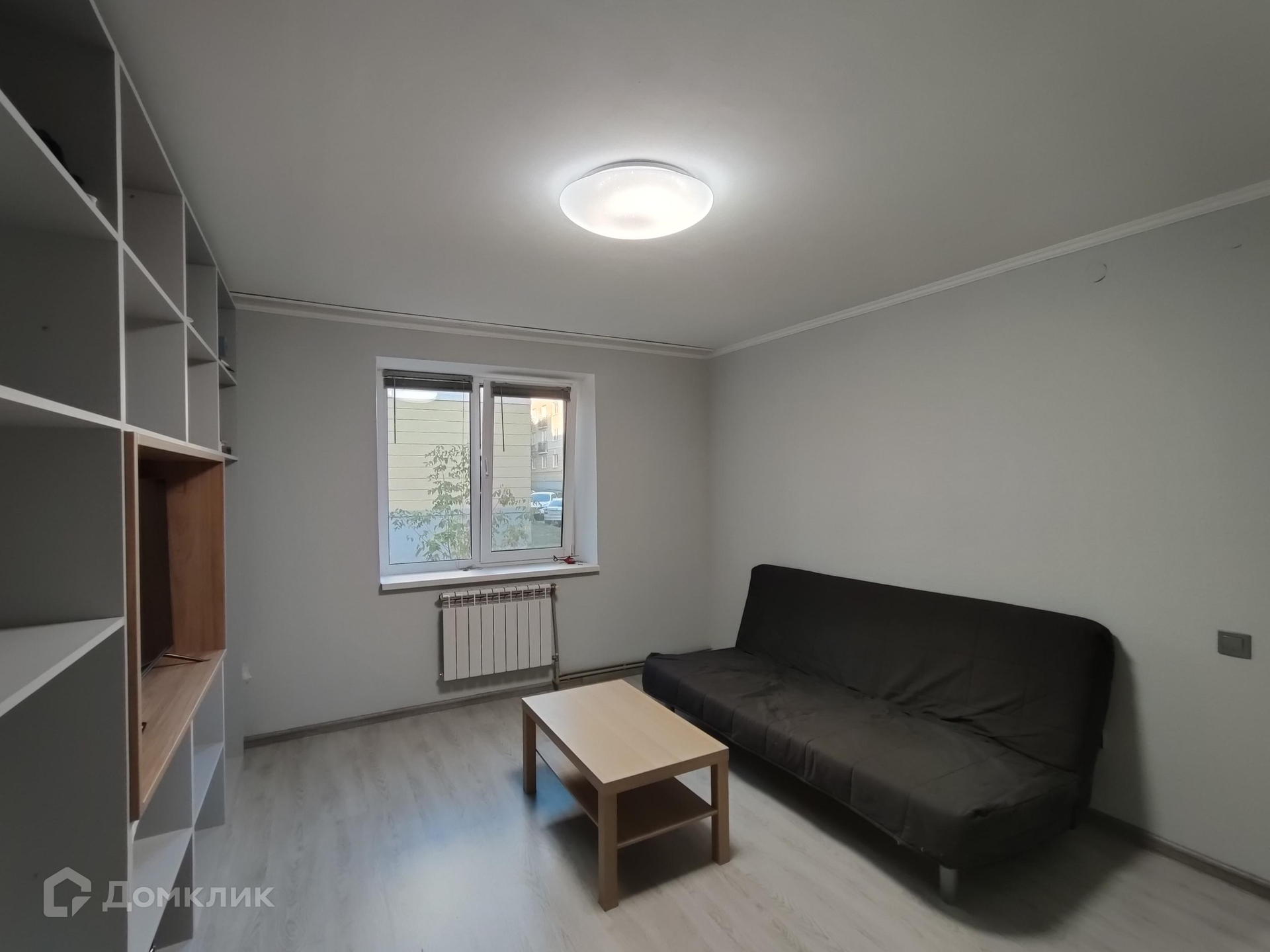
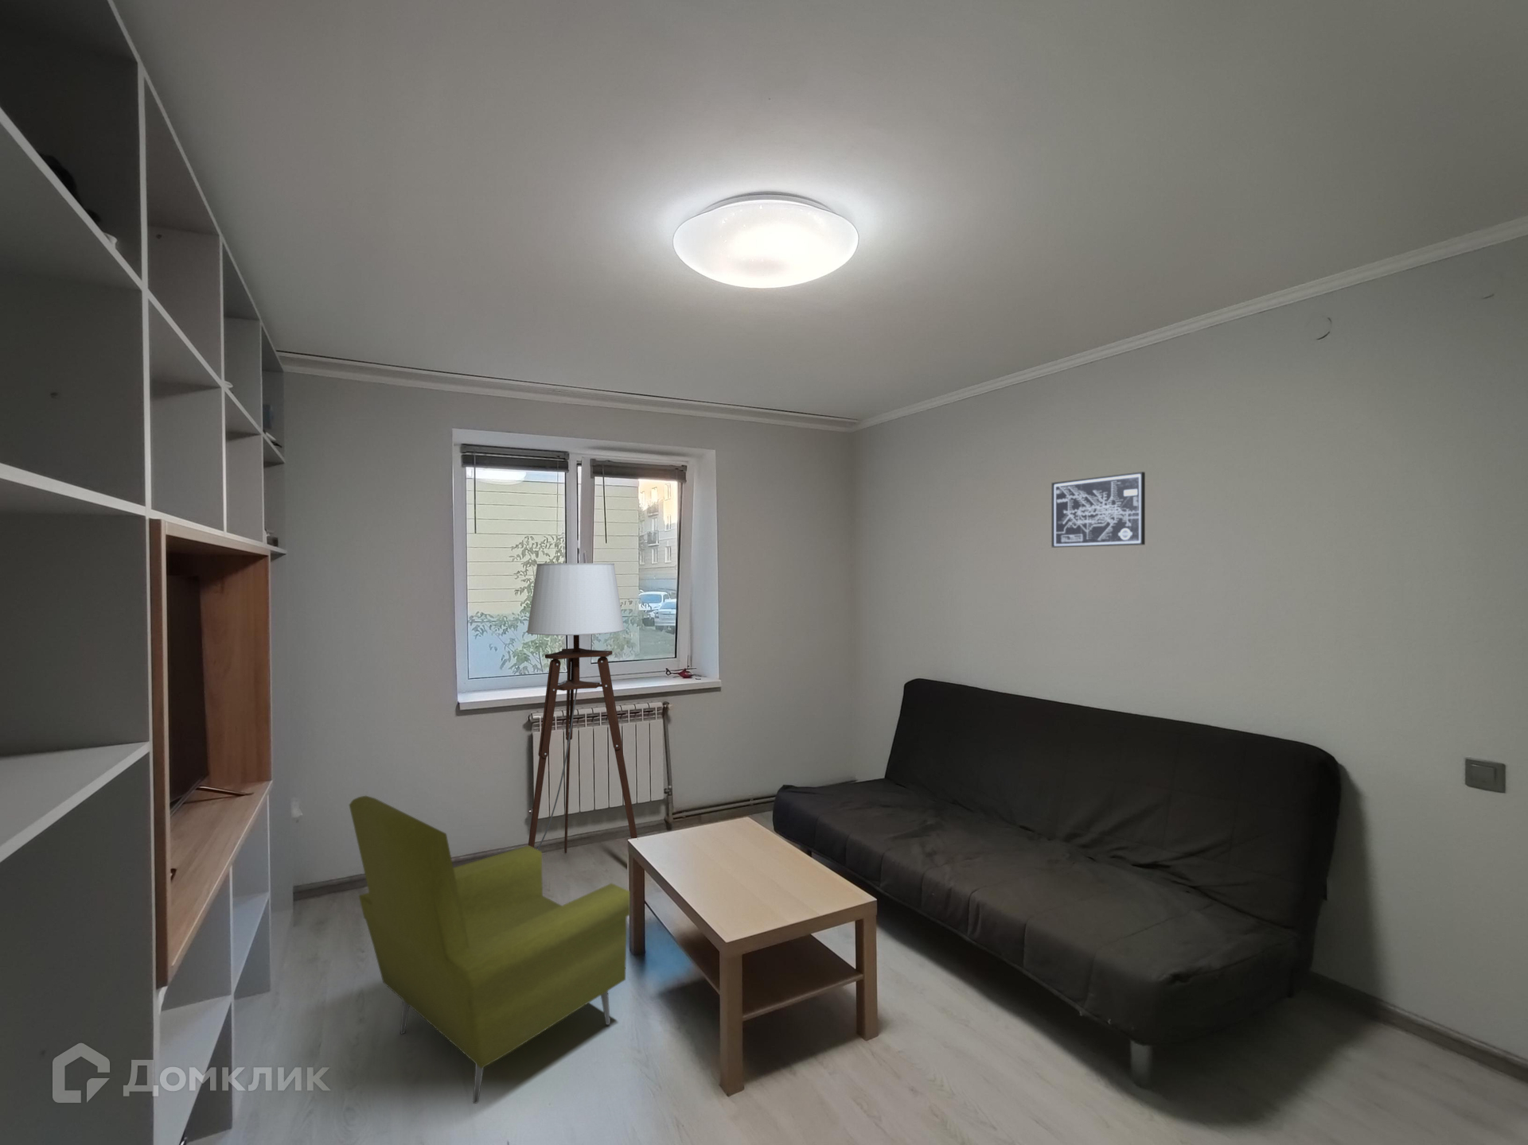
+ floor lamp (552, 719)
+ armchair (492, 912)
+ wall art (1095, 511)
